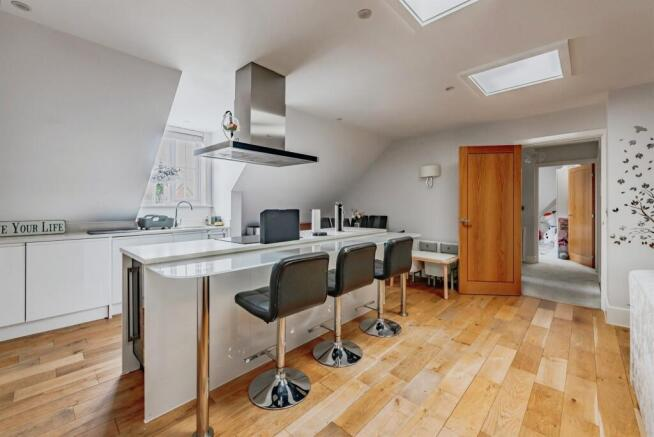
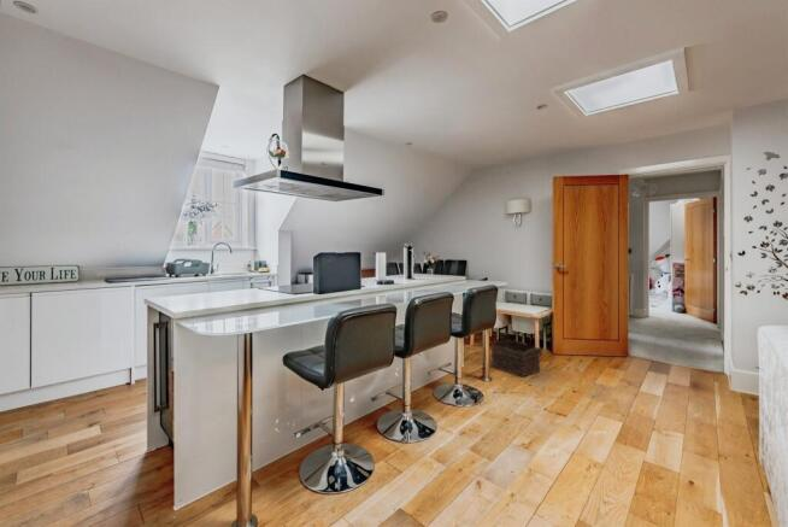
+ basket (517, 355)
